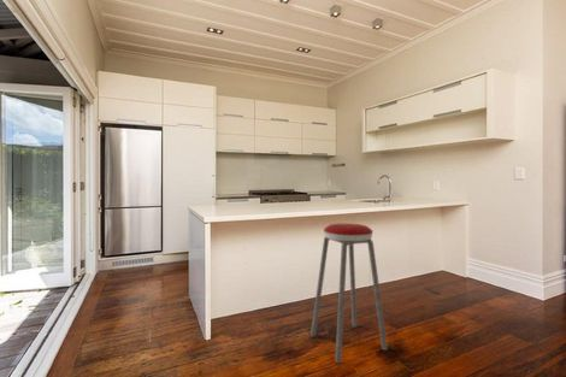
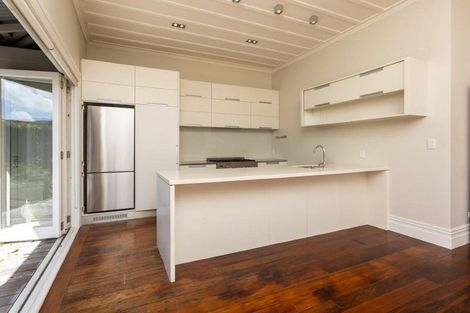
- music stool (344, 283)
